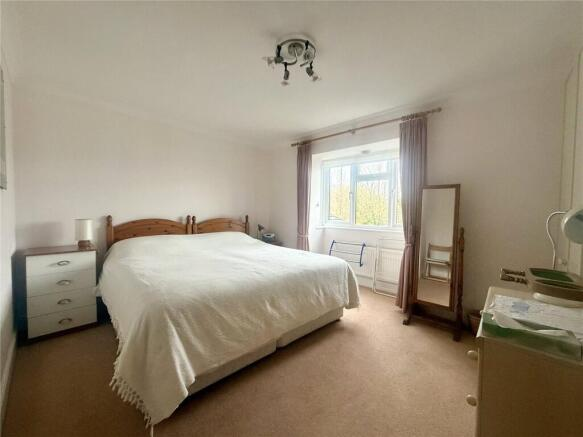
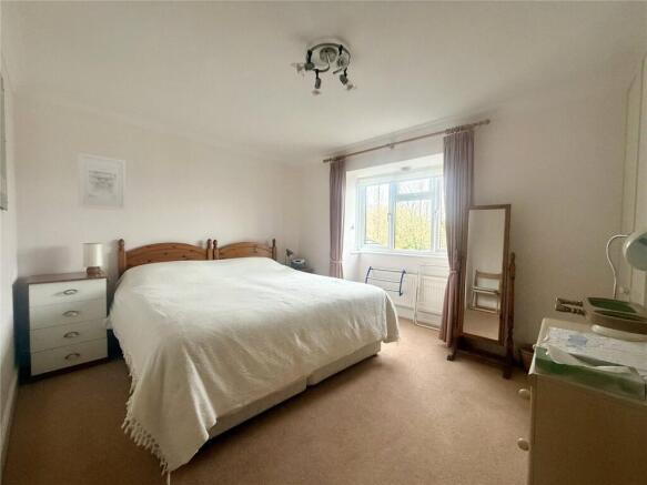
+ wall art (102, 182)
